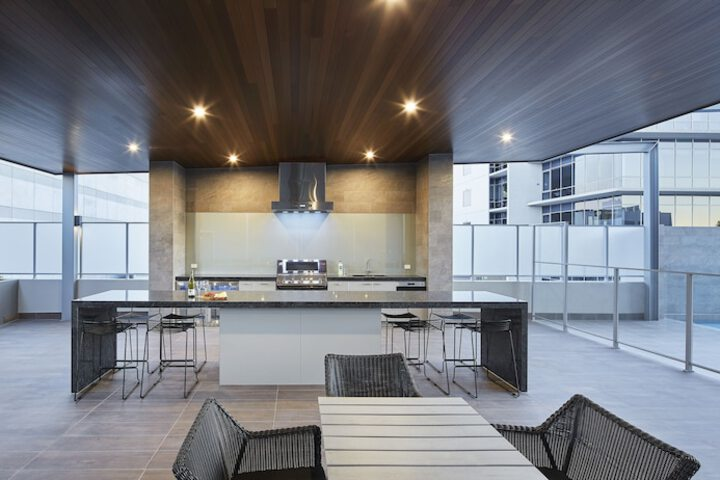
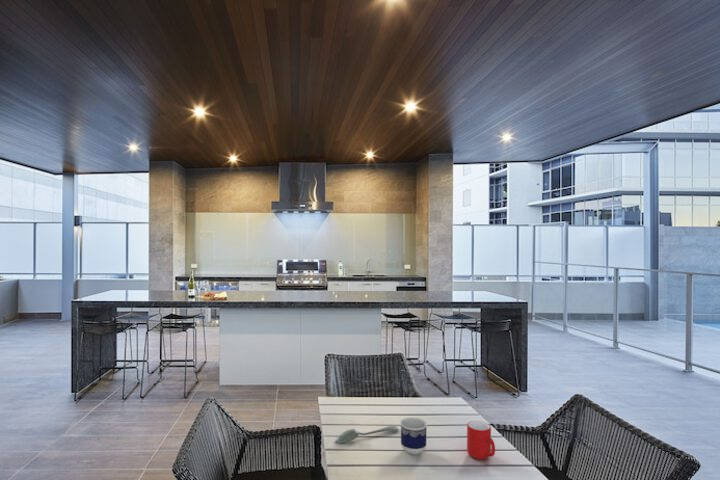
+ cup (482, 442)
+ spoon (367, 432)
+ cup (411, 435)
